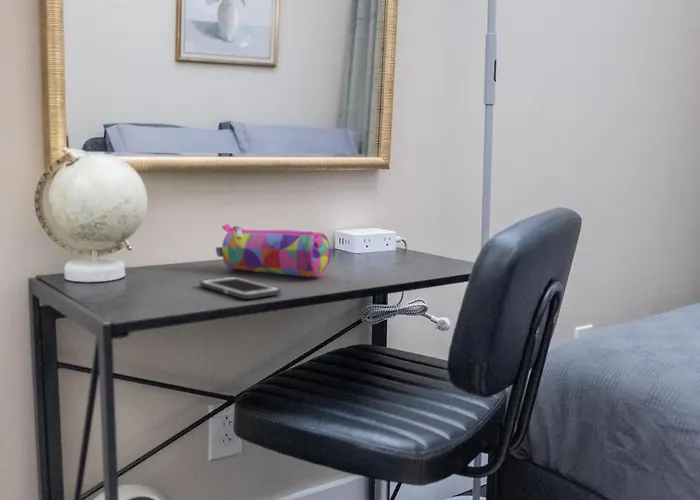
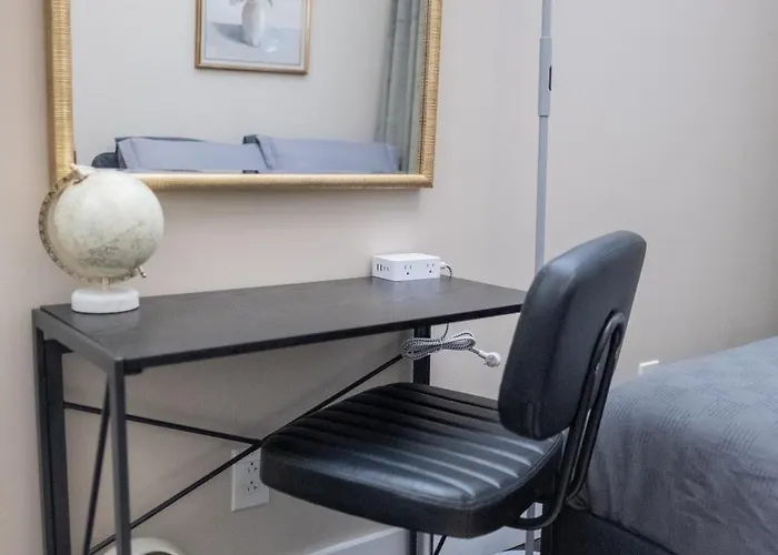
- cell phone (239, 287)
- pencil case (273, 250)
